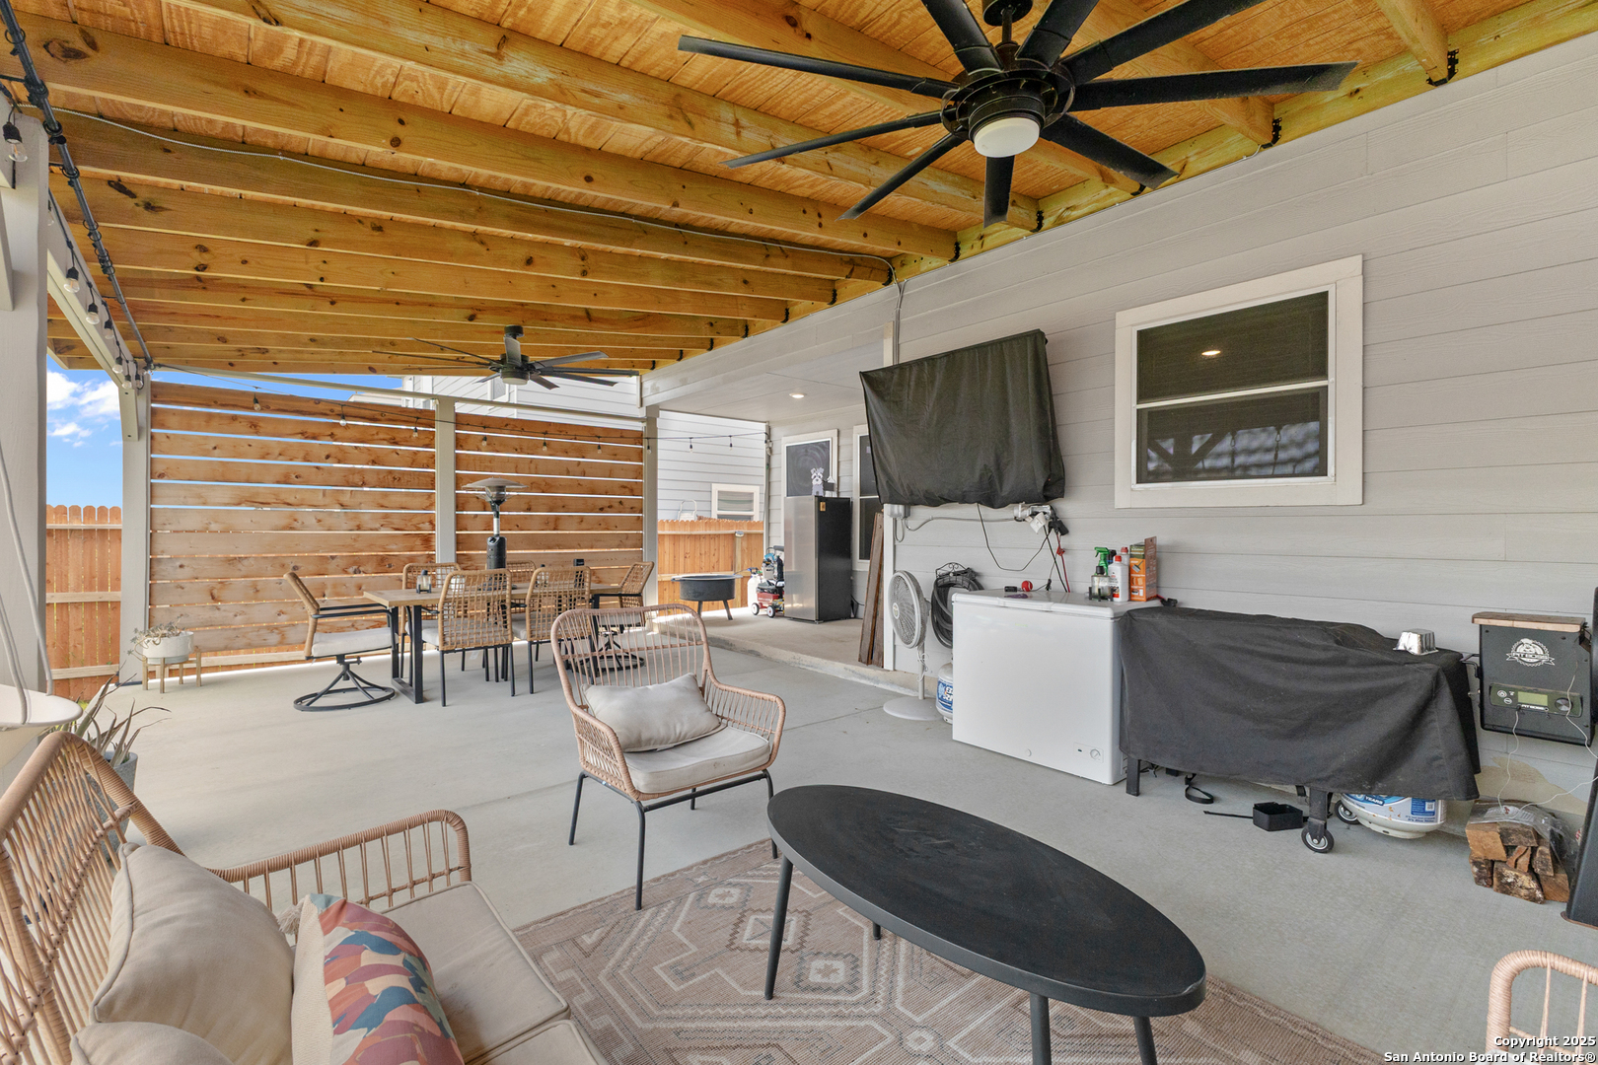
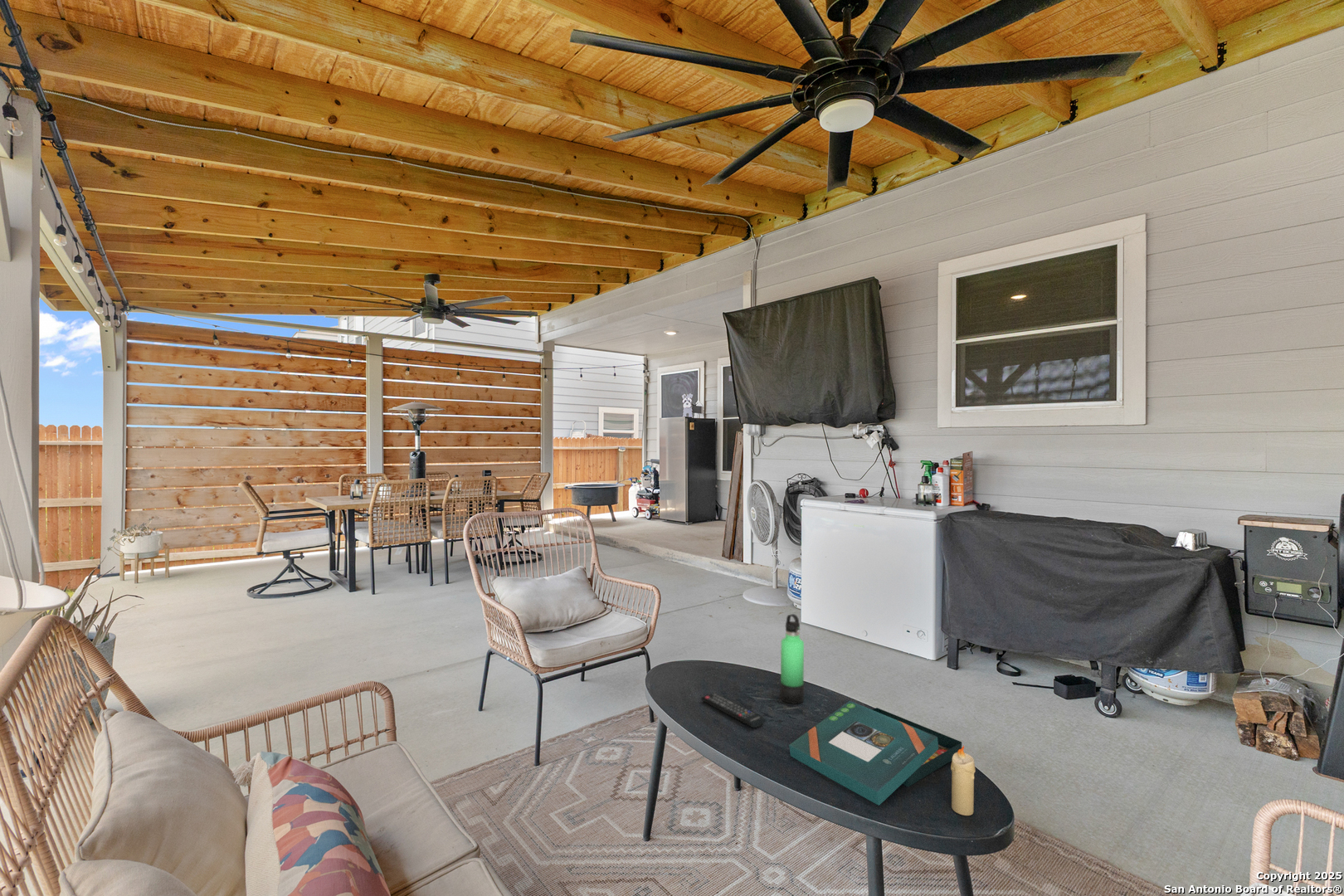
+ thermos bottle (792, 656)
+ remote control (731, 709)
+ candle (962, 777)
+ board game (876, 740)
